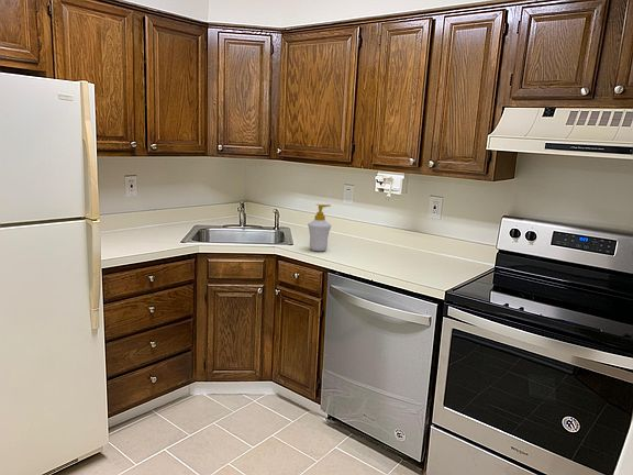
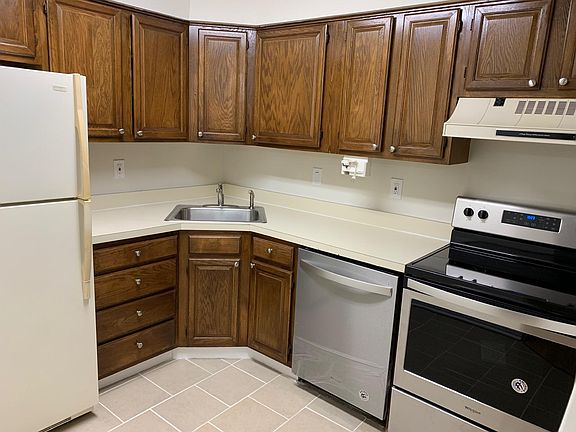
- soap bottle (319, 227)
